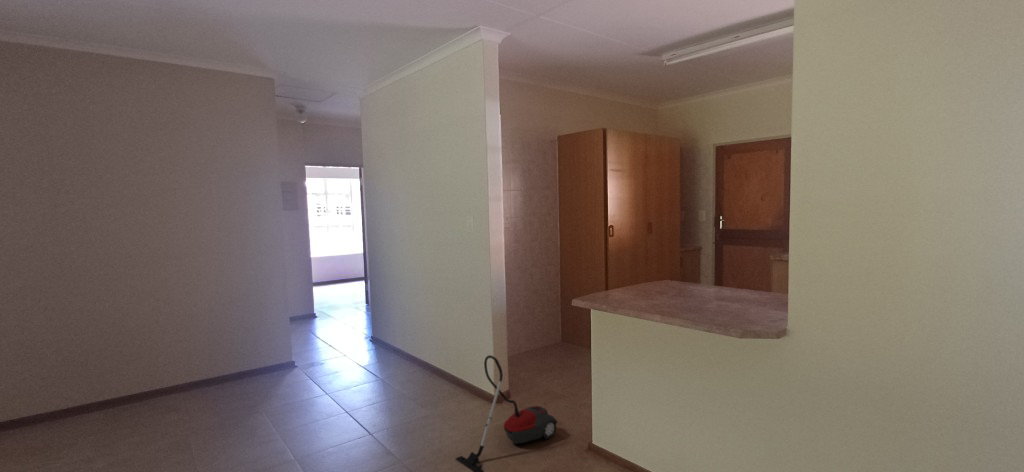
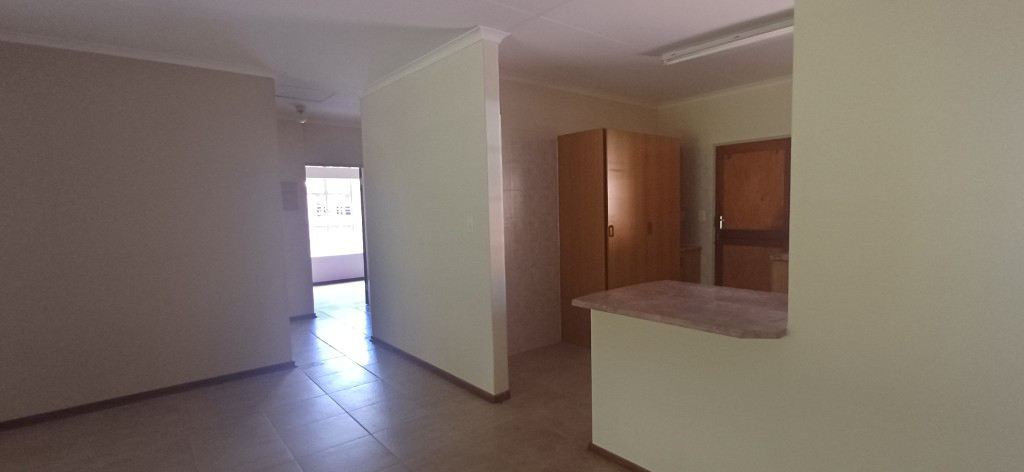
- vacuum cleaner (504, 398)
